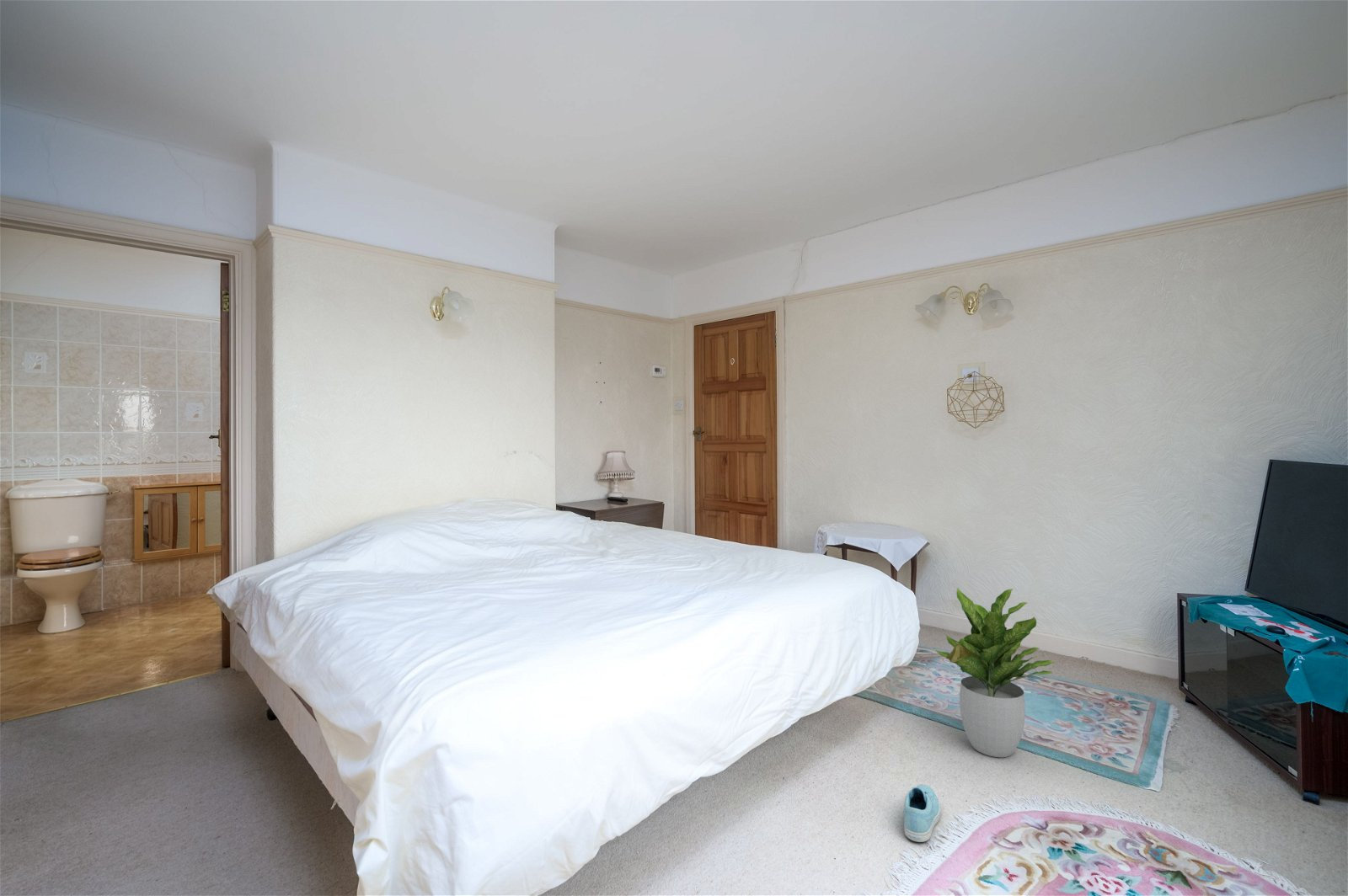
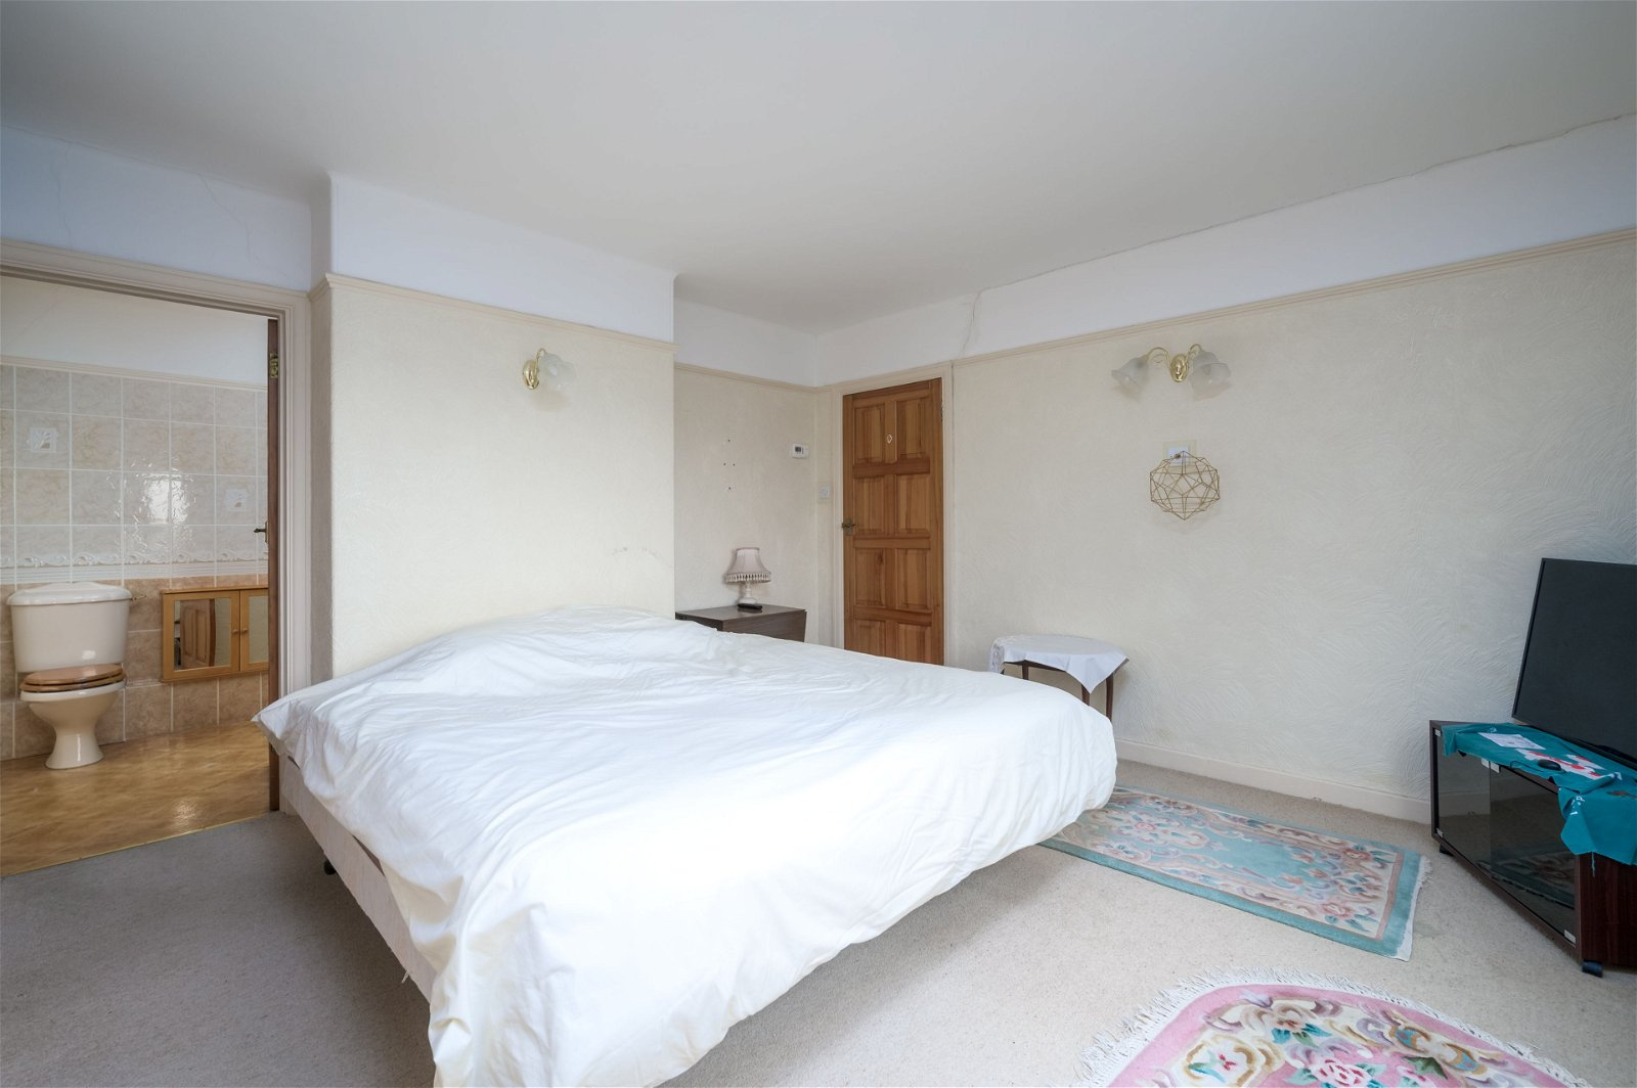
- sneaker (923, 802)
- potted plant (987, 666)
